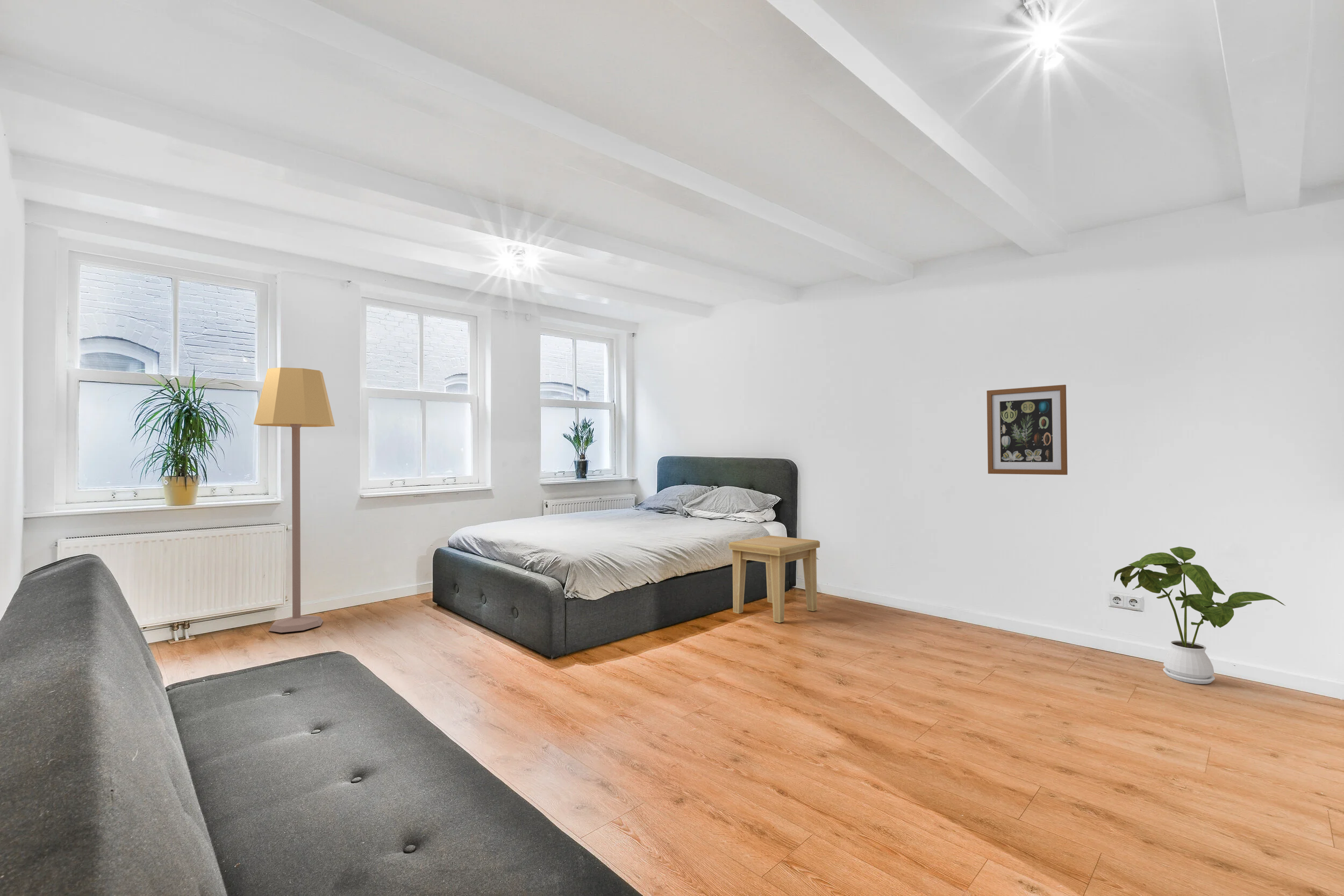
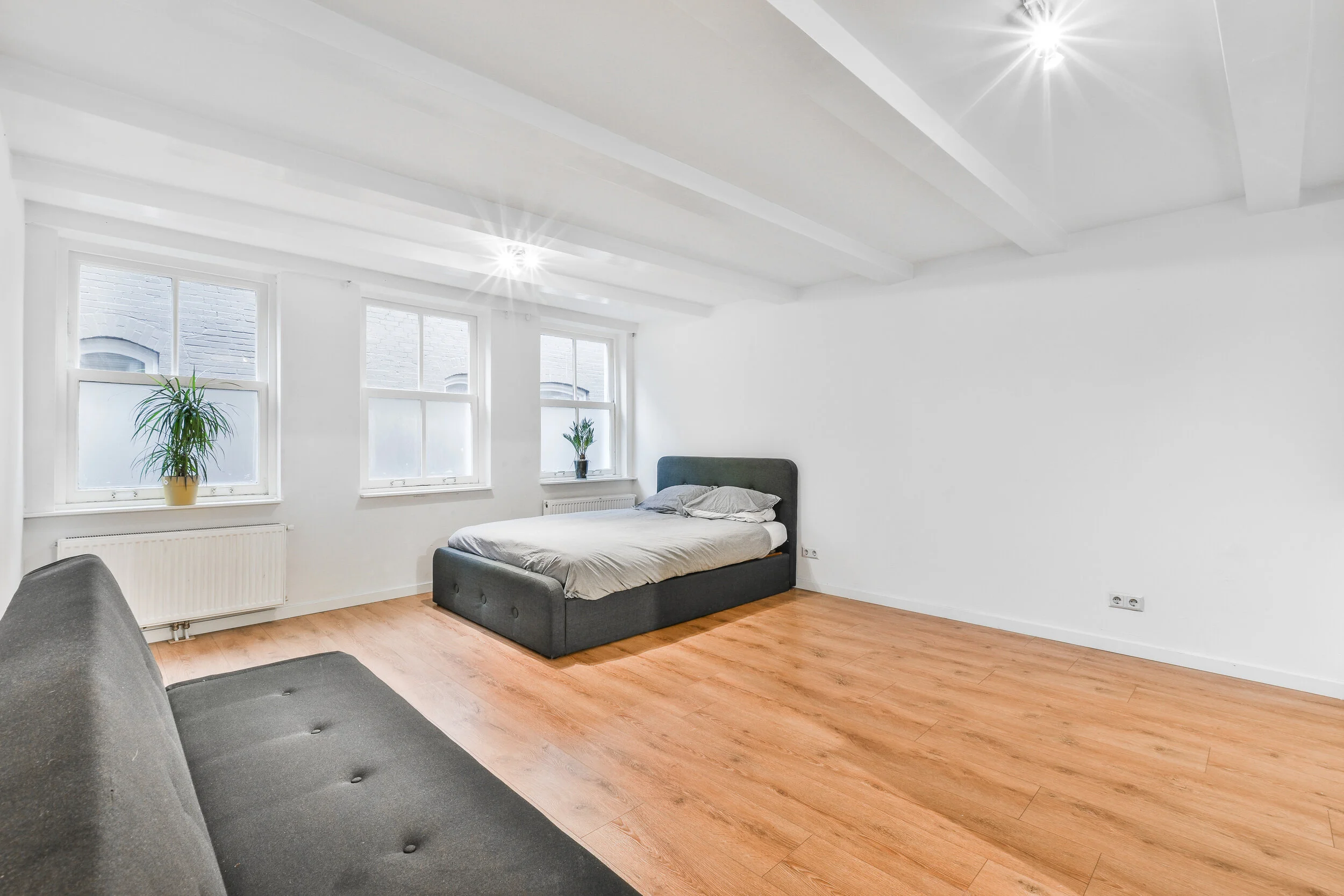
- house plant (1186, 616)
- side table (775, 576)
- lamp (296, 498)
- wall art (1025, 431)
